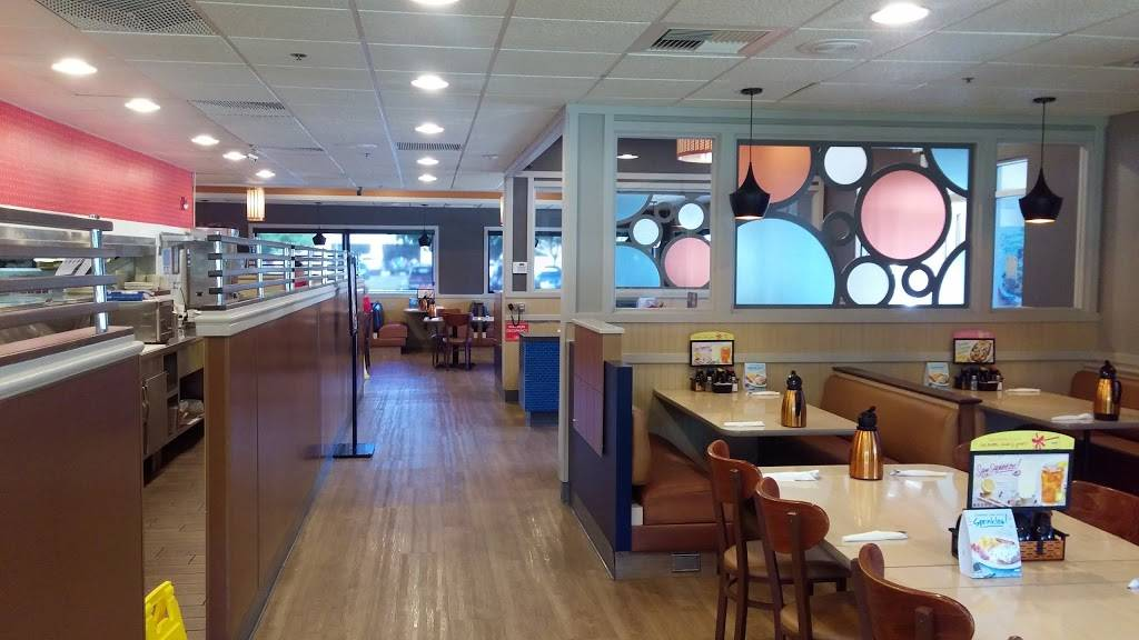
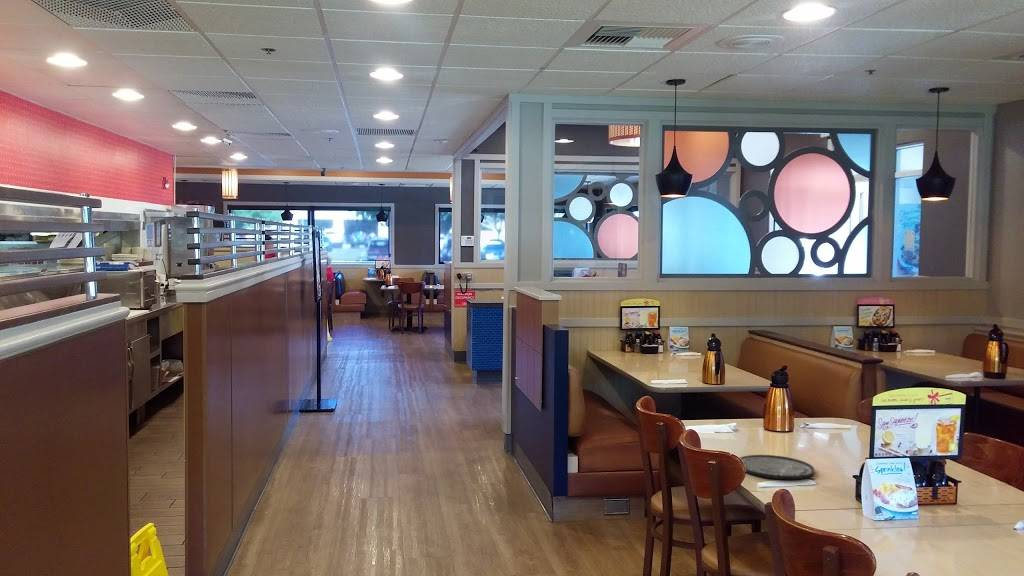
+ plate (774, 466)
